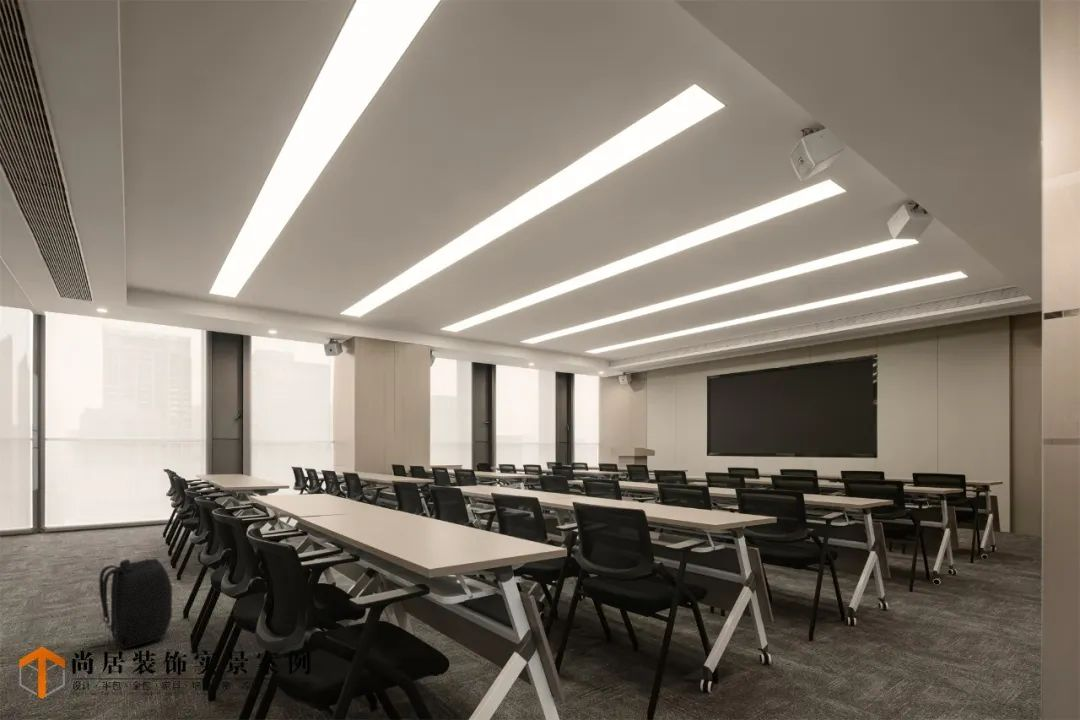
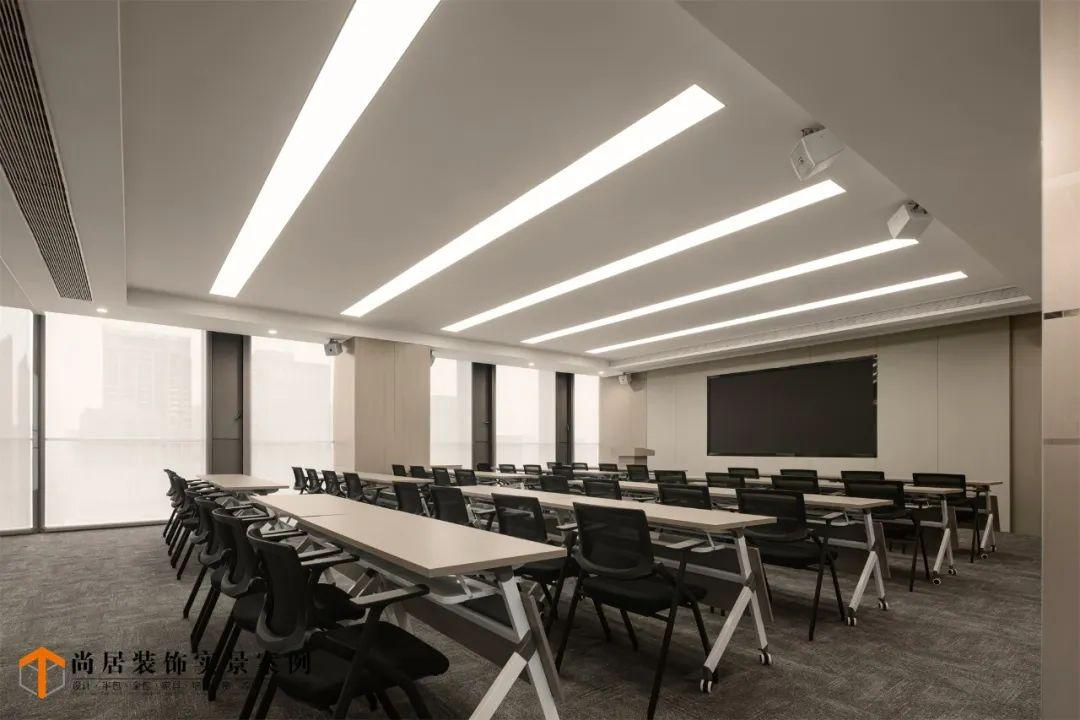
- backpack (132, 600)
